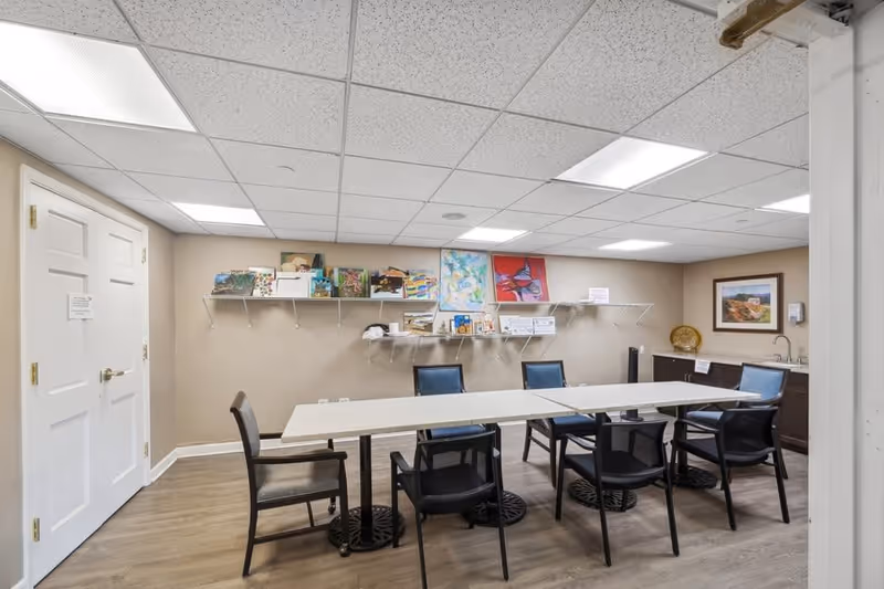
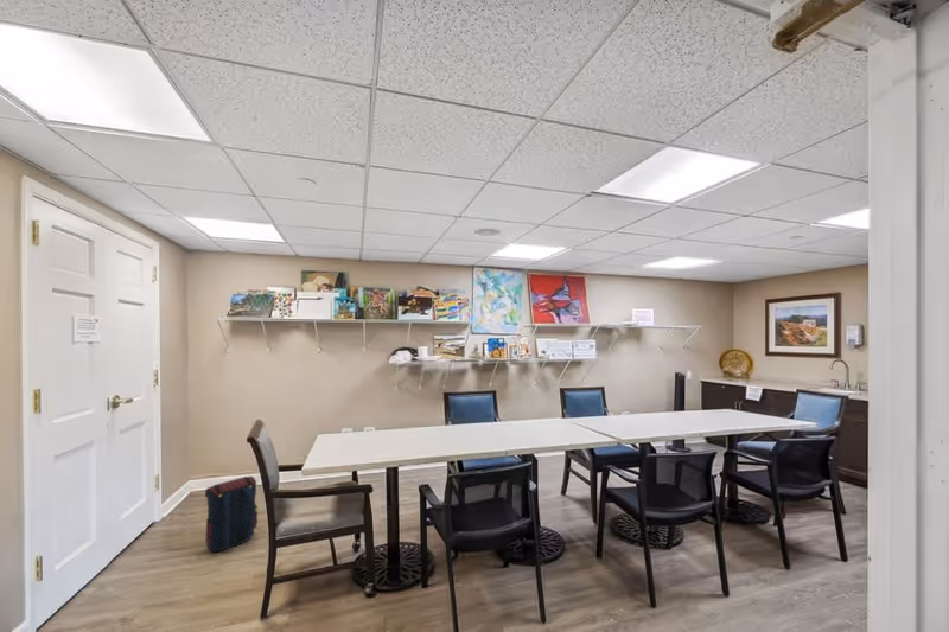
+ satchel (235, 513)
